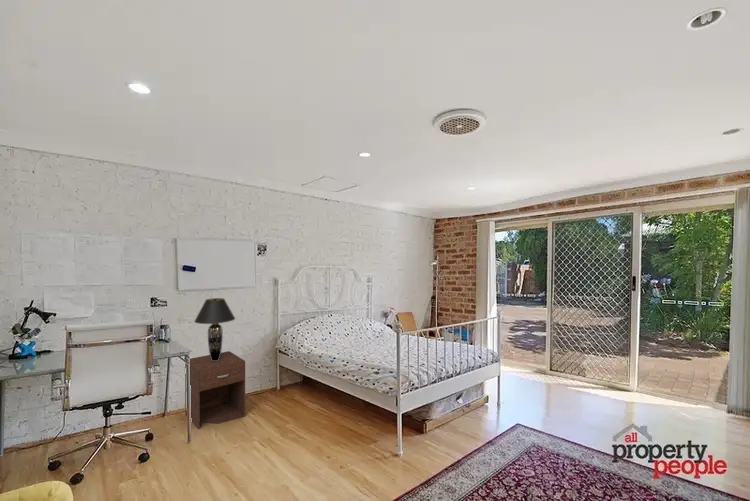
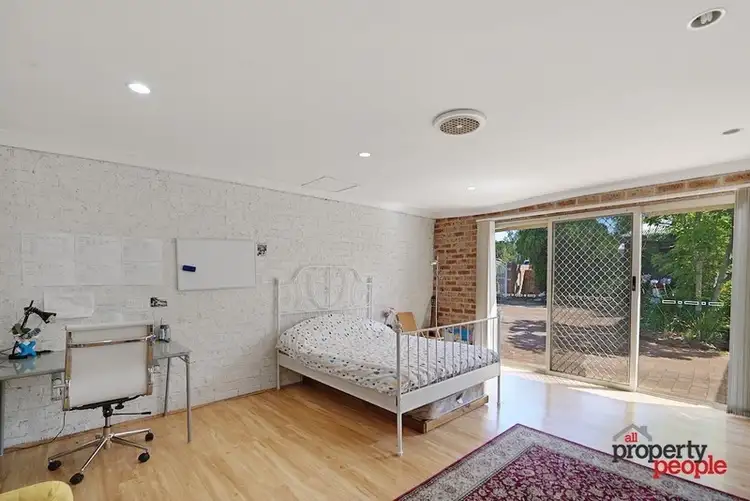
- table lamp (215, 329)
- nightstand (215, 388)
